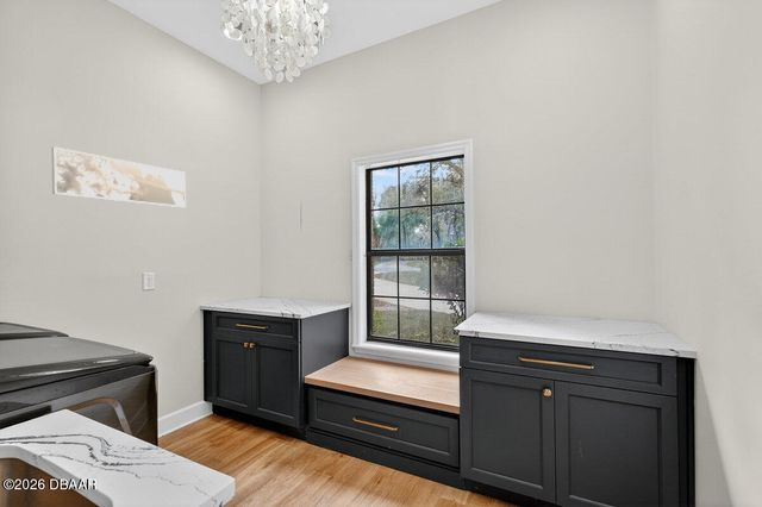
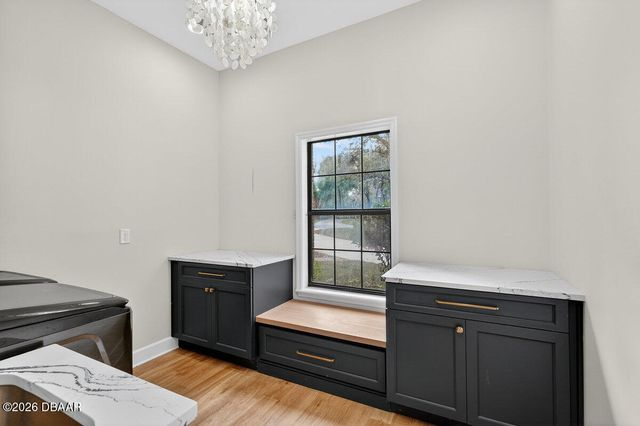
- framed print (127, 181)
